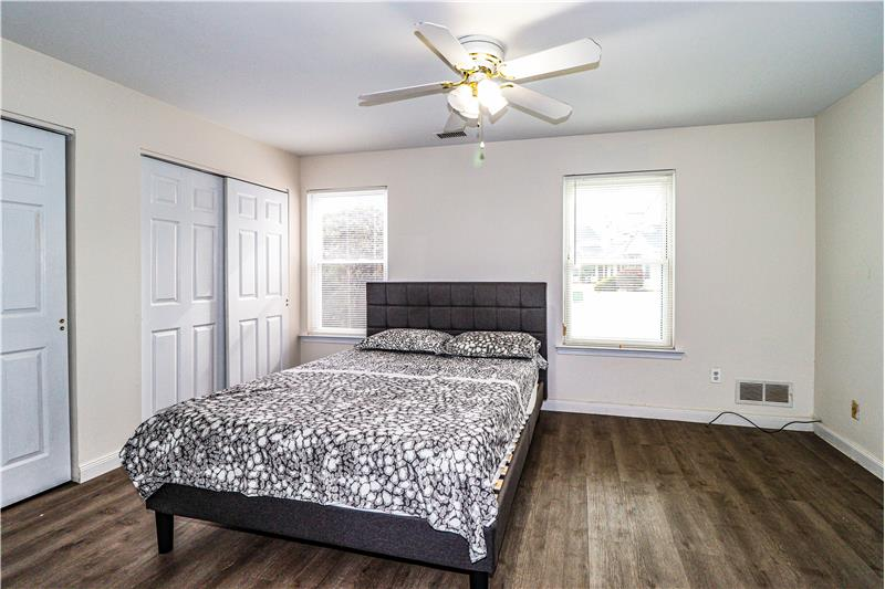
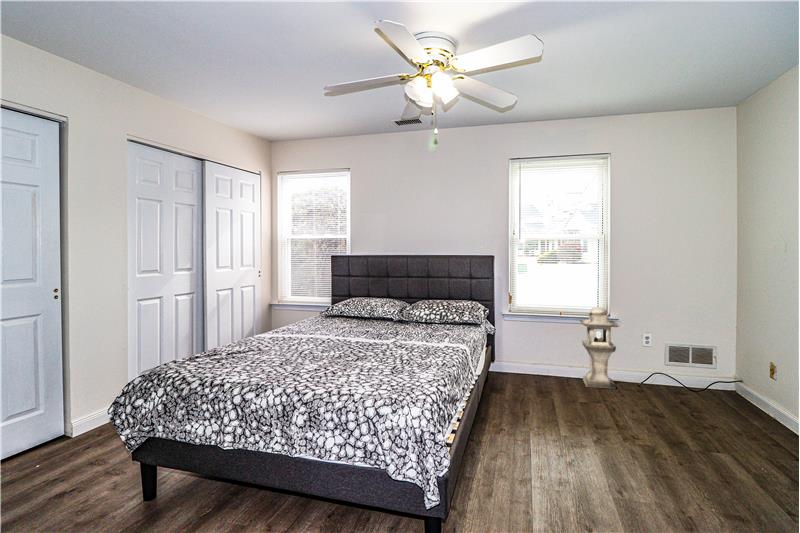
+ lantern (598, 345)
